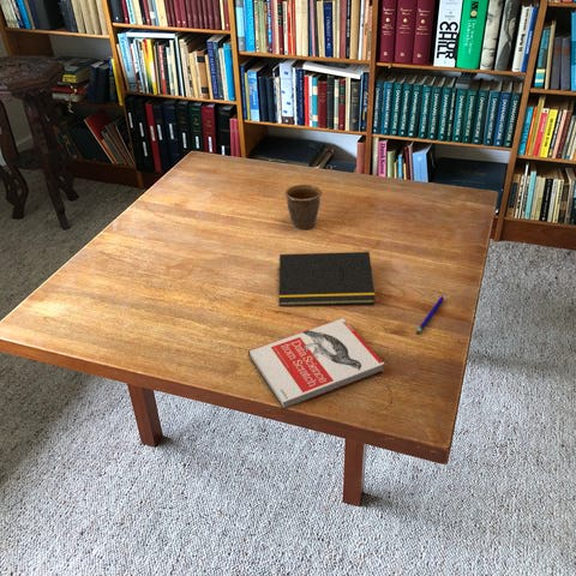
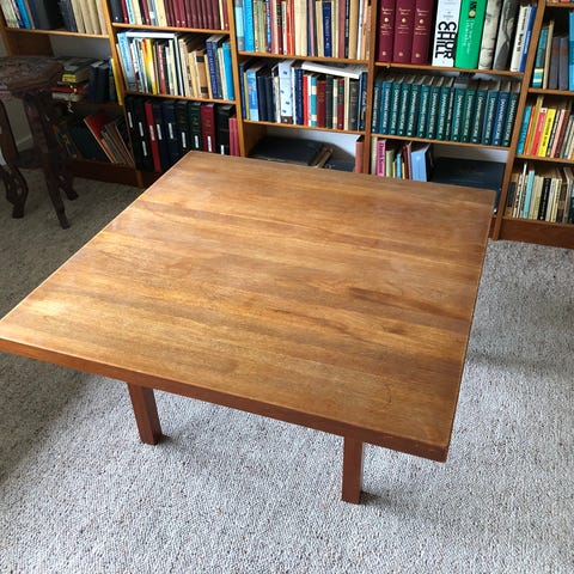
- book (314, 359)
- notepad (325, 277)
- mug (304, 205)
- pen (430, 314)
